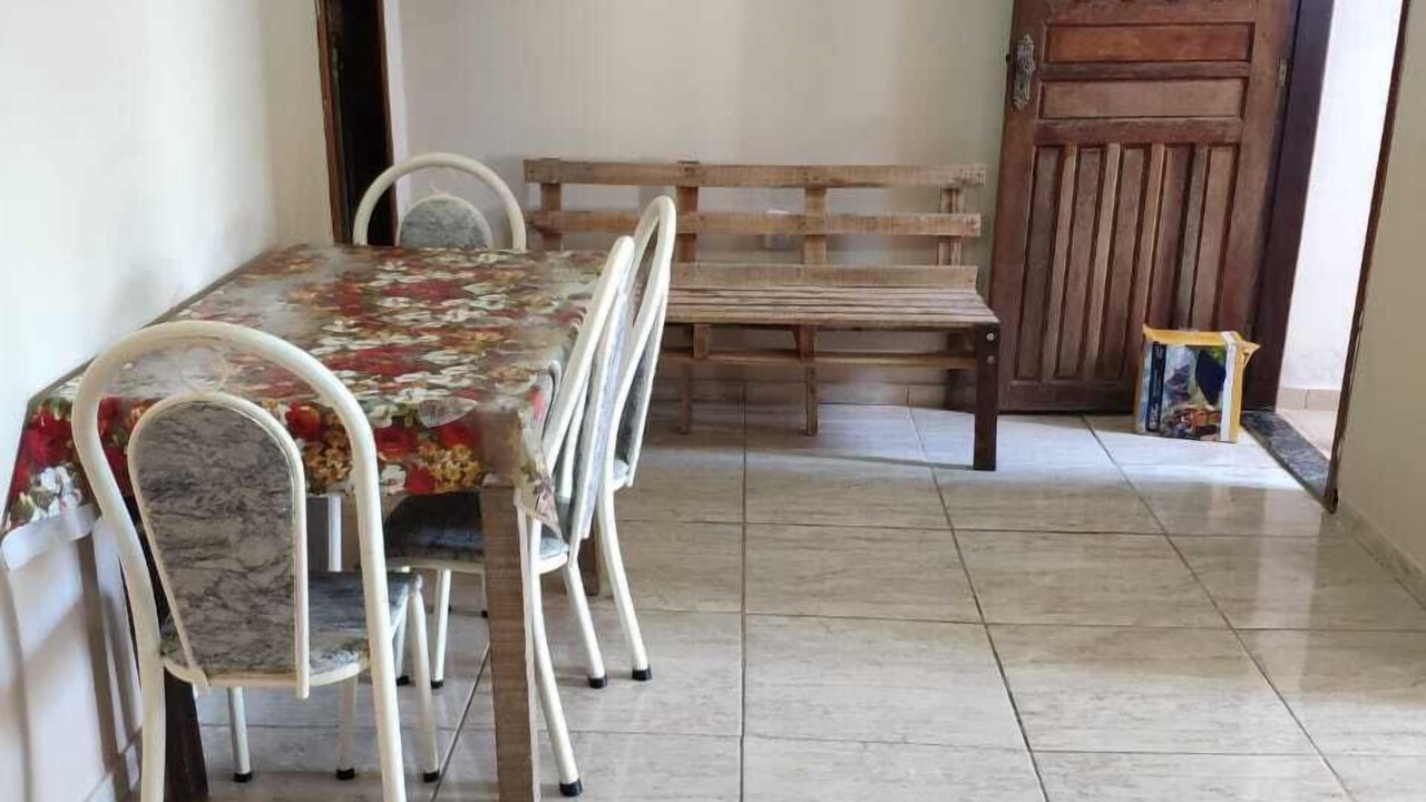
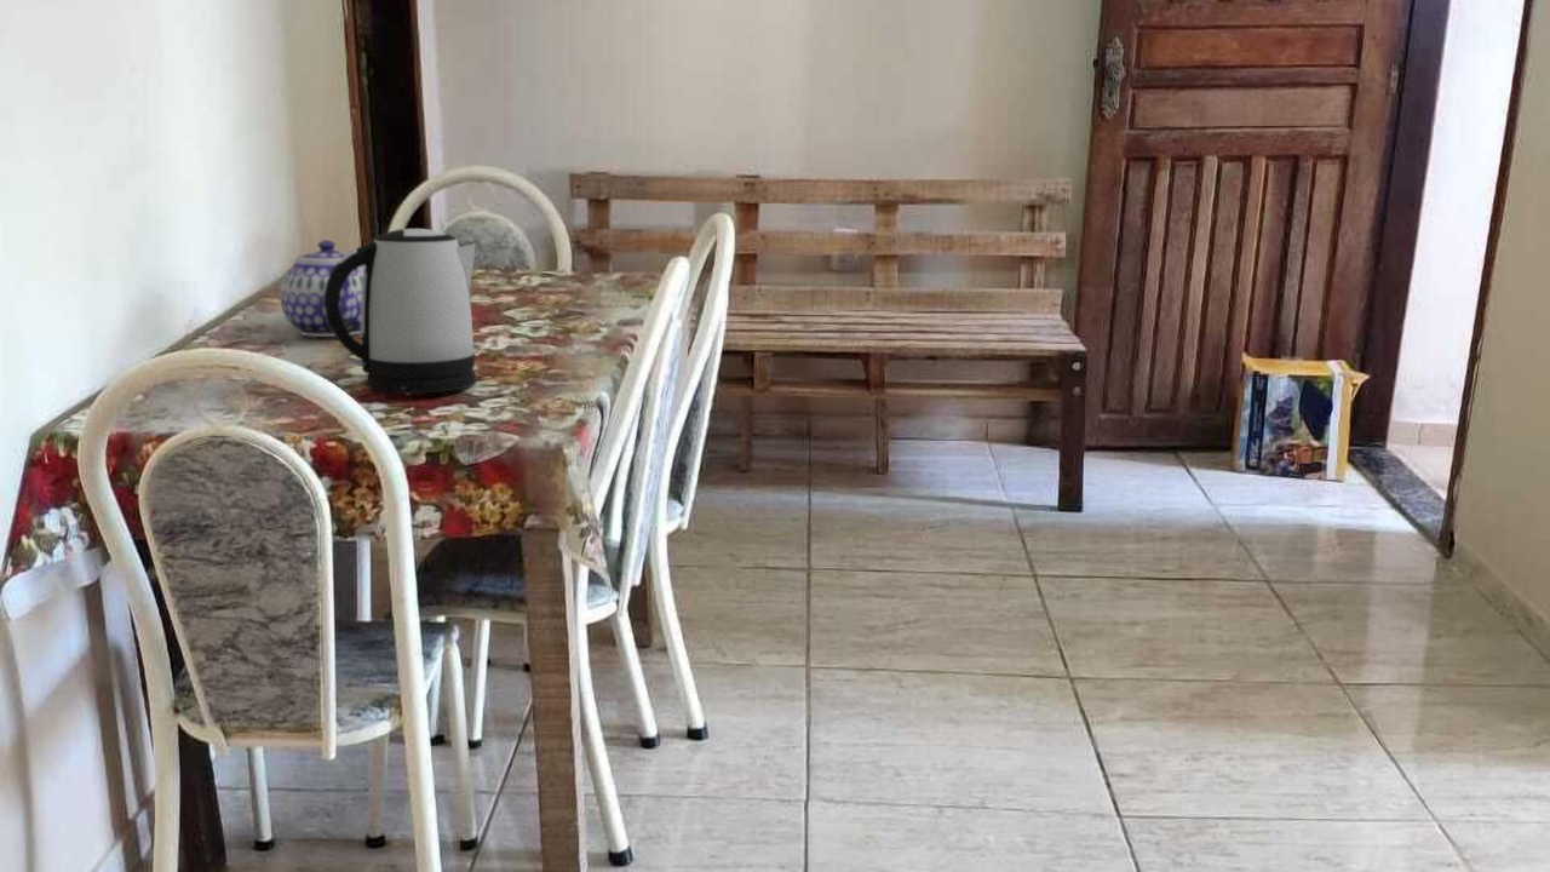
+ kettle (402, 309)
+ teapot (325, 286)
